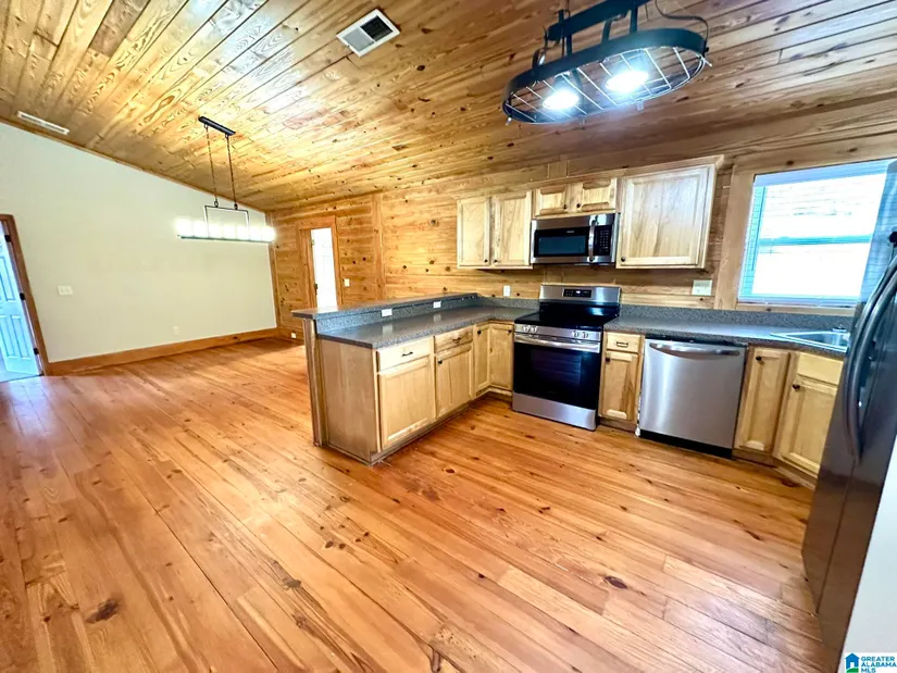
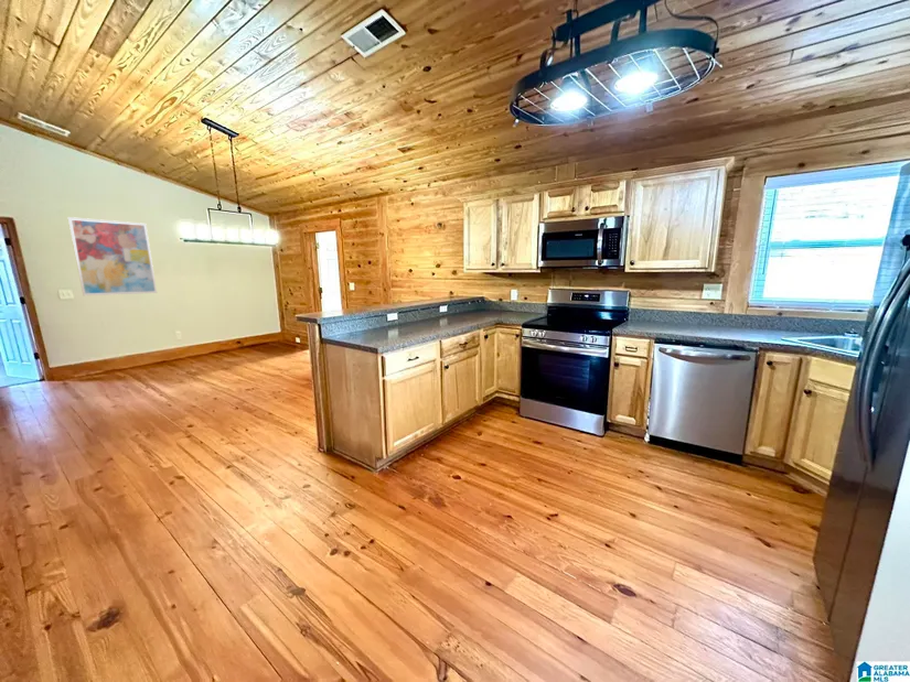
+ wall art (116, 258)
